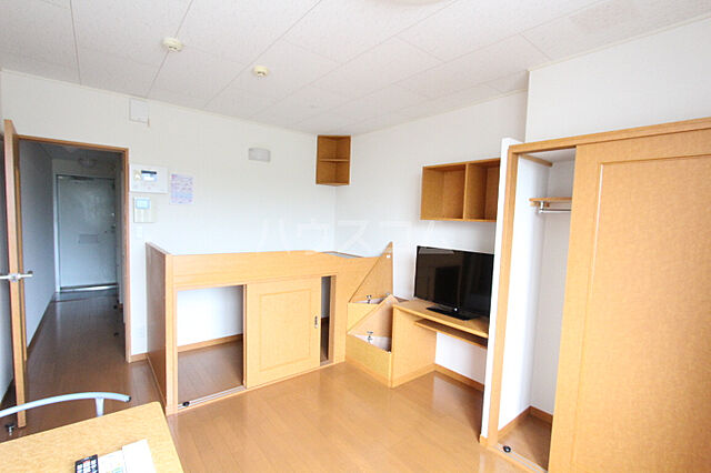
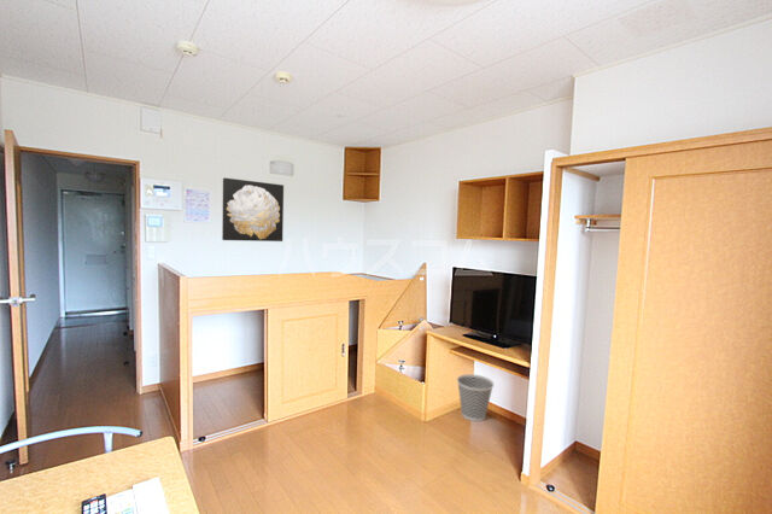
+ wall art (253, 211)
+ wastebasket (474, 398)
